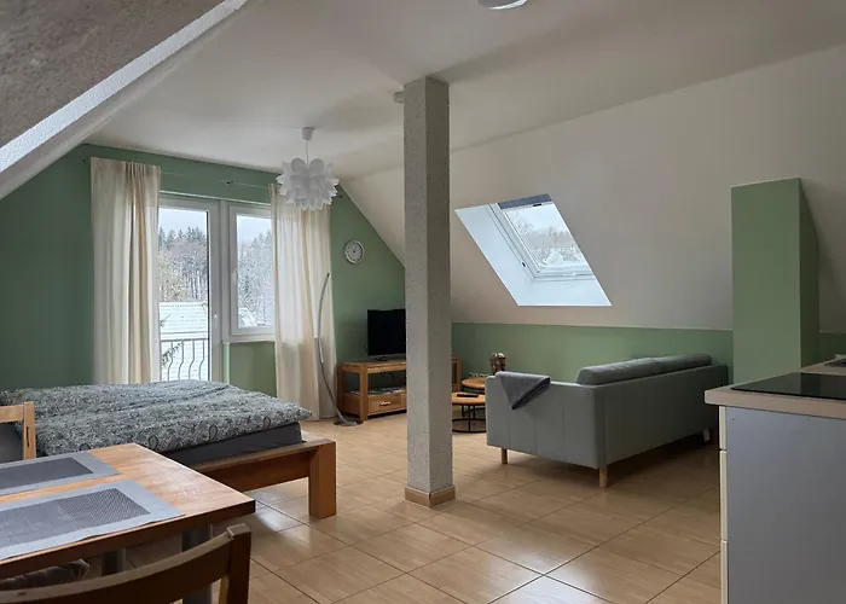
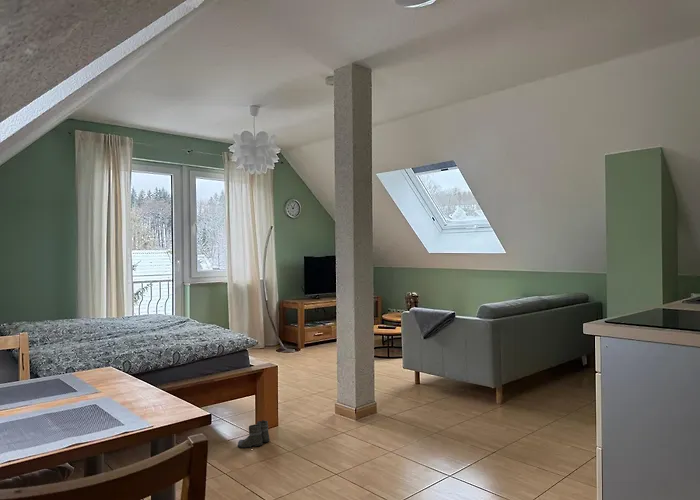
+ boots (255, 432)
